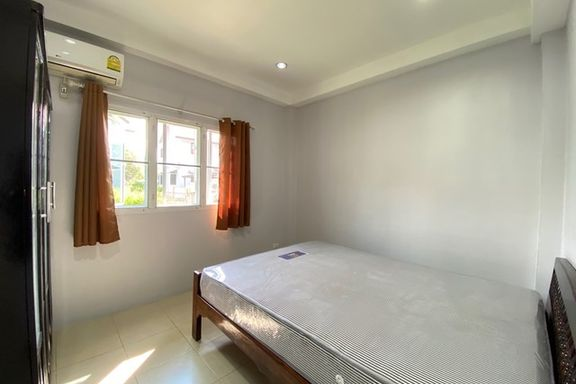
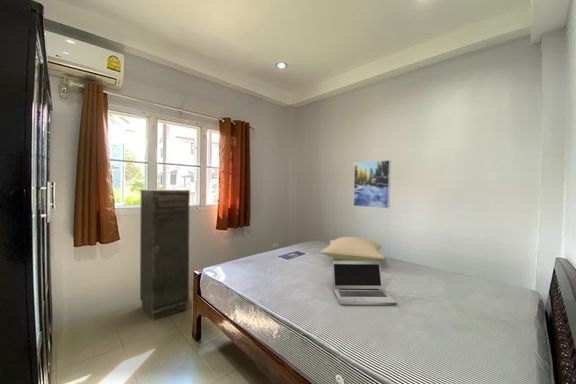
+ laptop (361, 281)
+ pillow (352, 248)
+ storage cabinet (164, 249)
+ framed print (371, 184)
